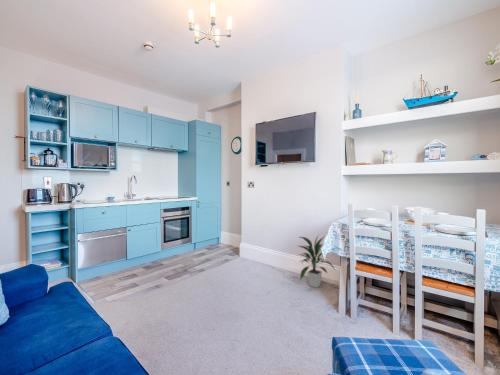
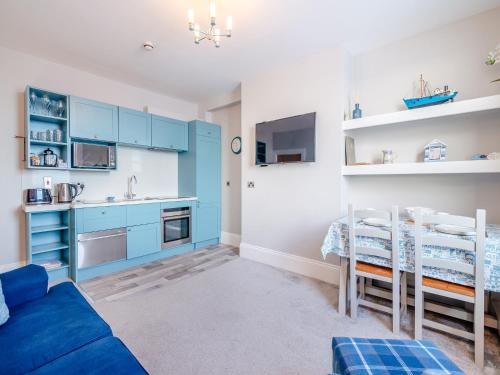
- indoor plant (312, 259)
